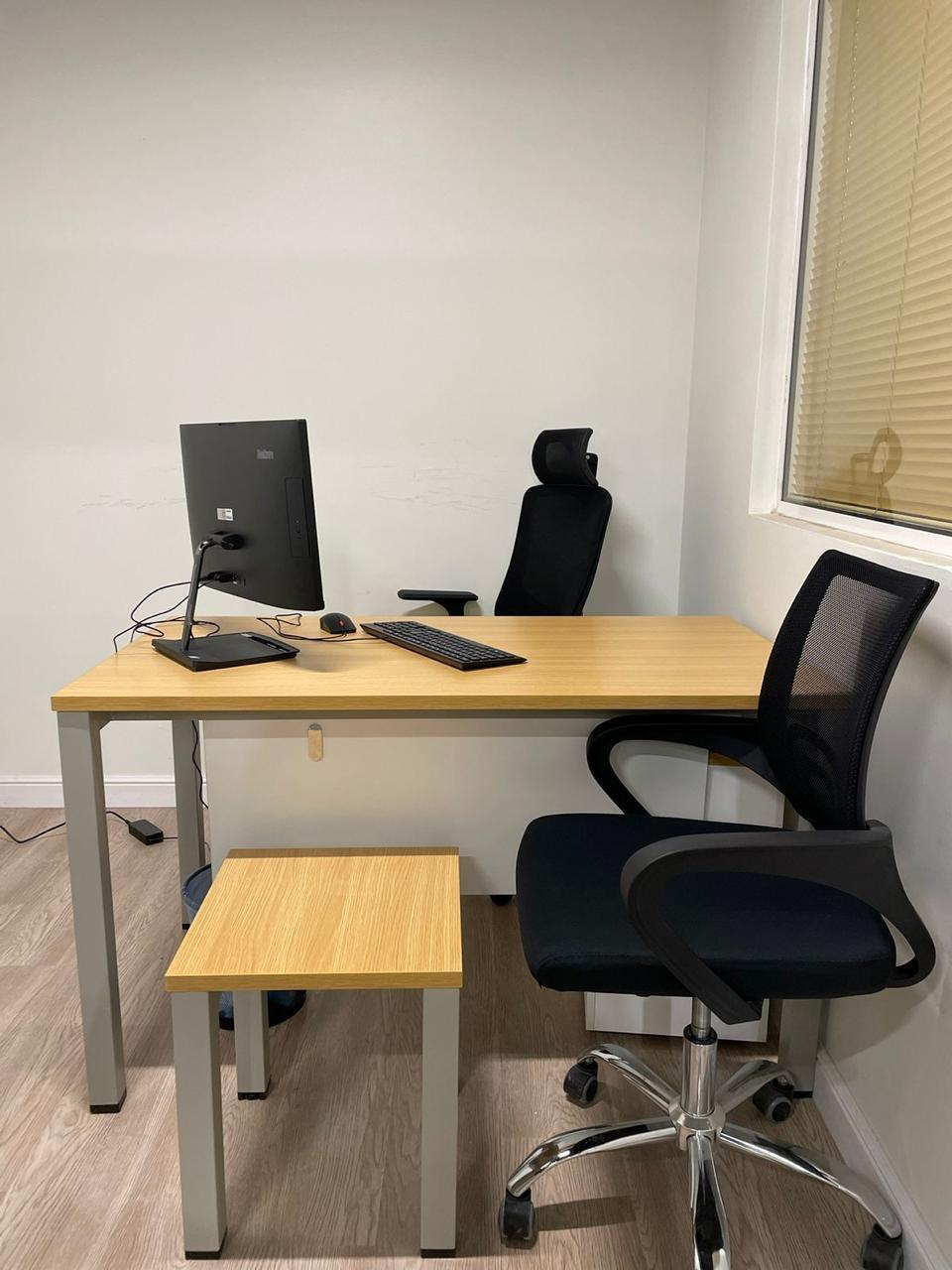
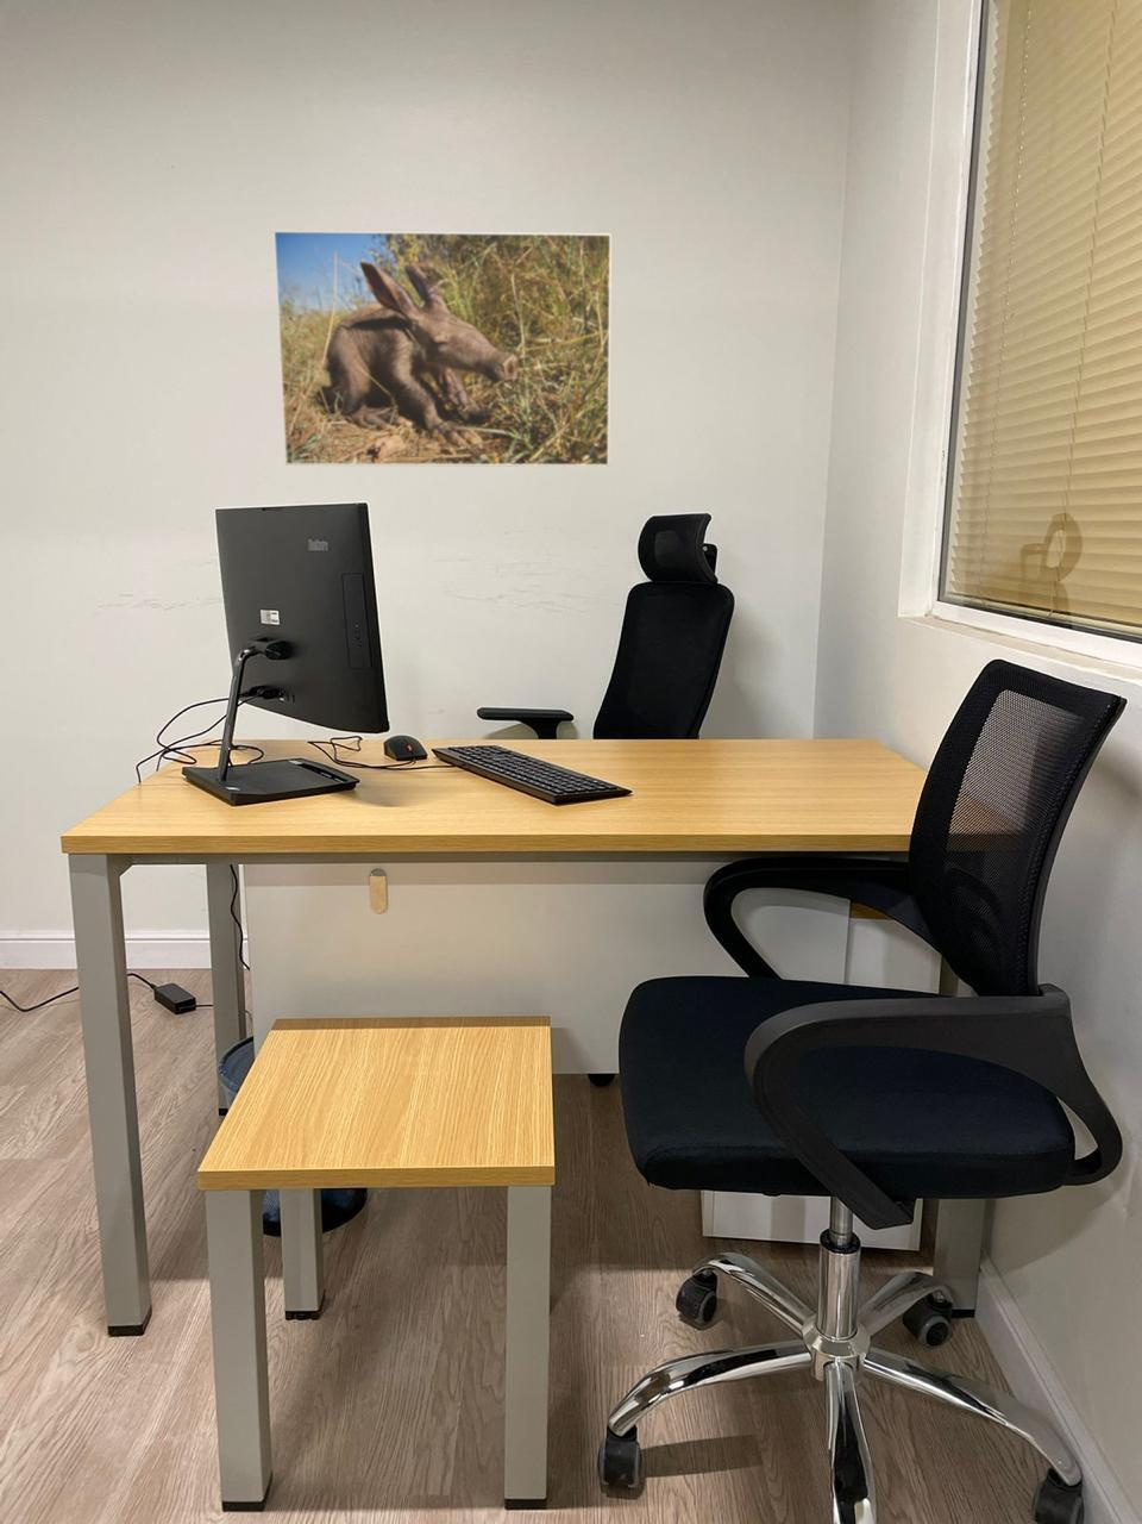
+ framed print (445, 352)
